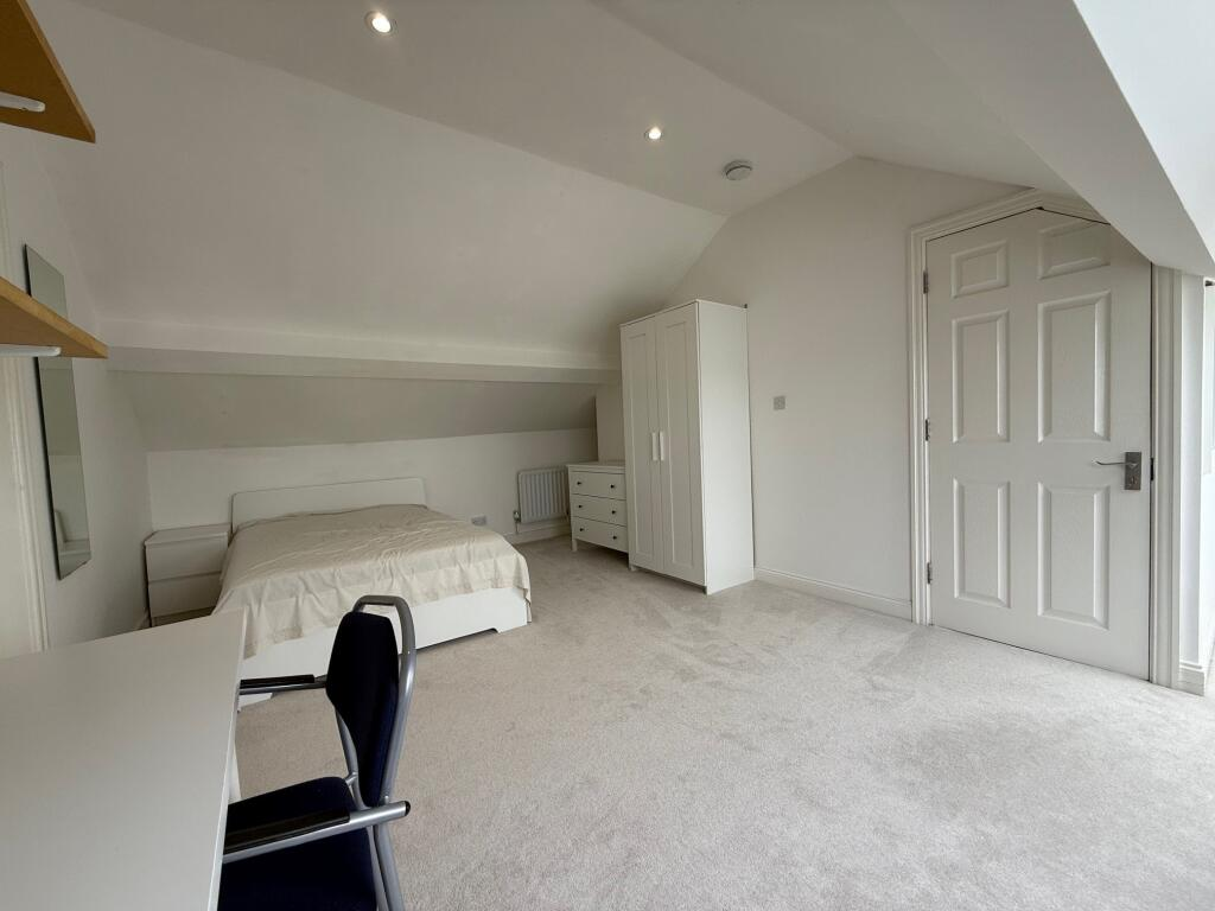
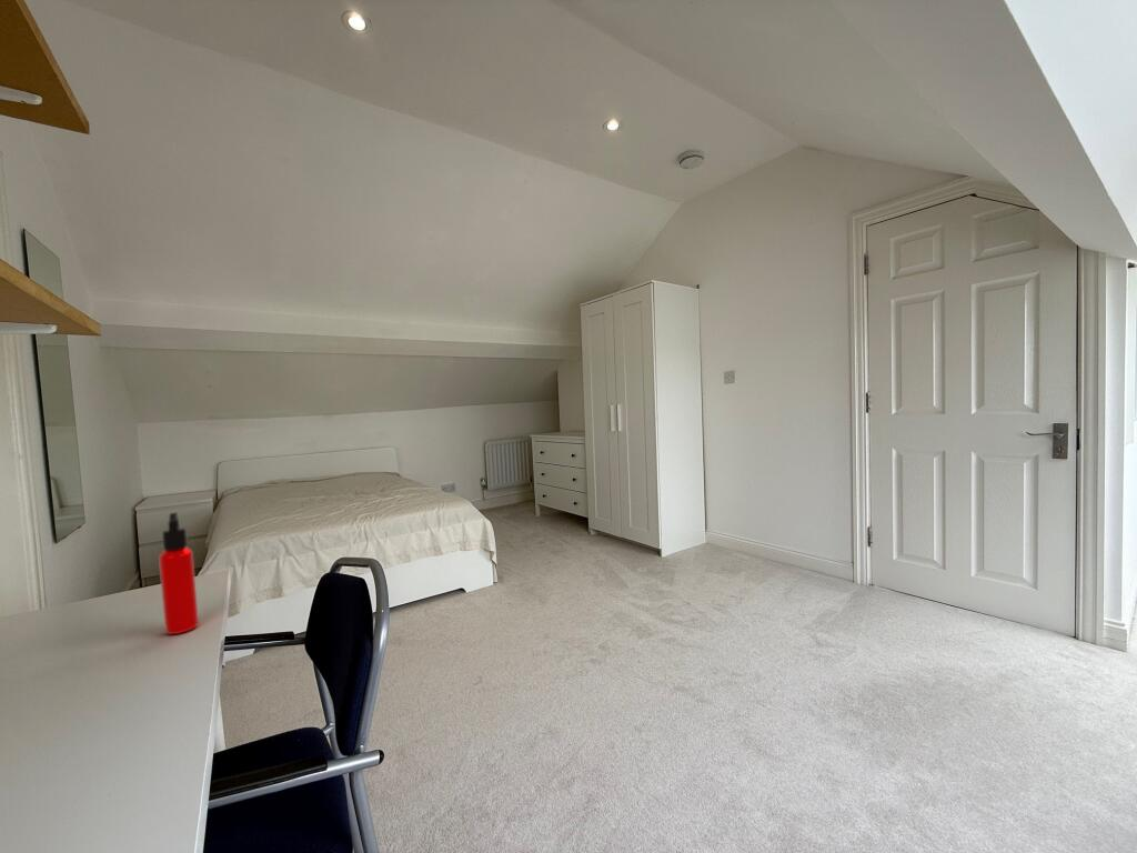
+ water bottle (177, 571)
